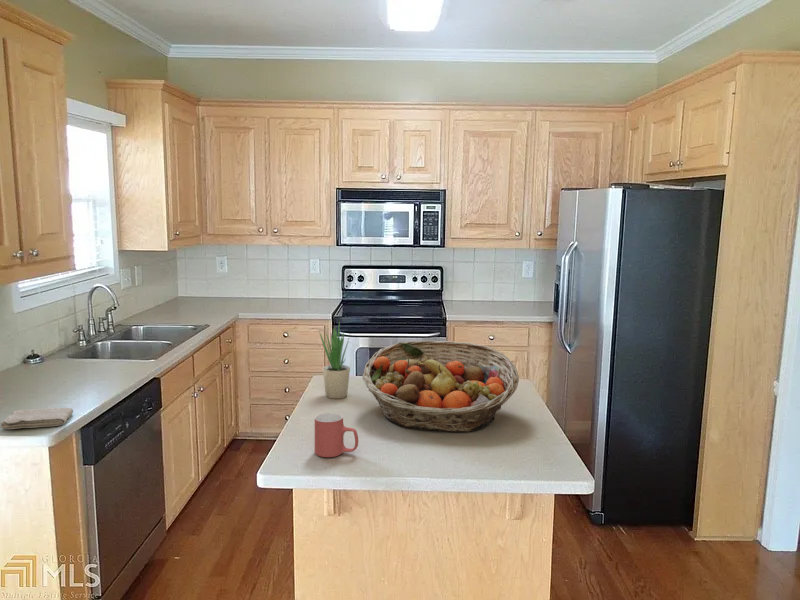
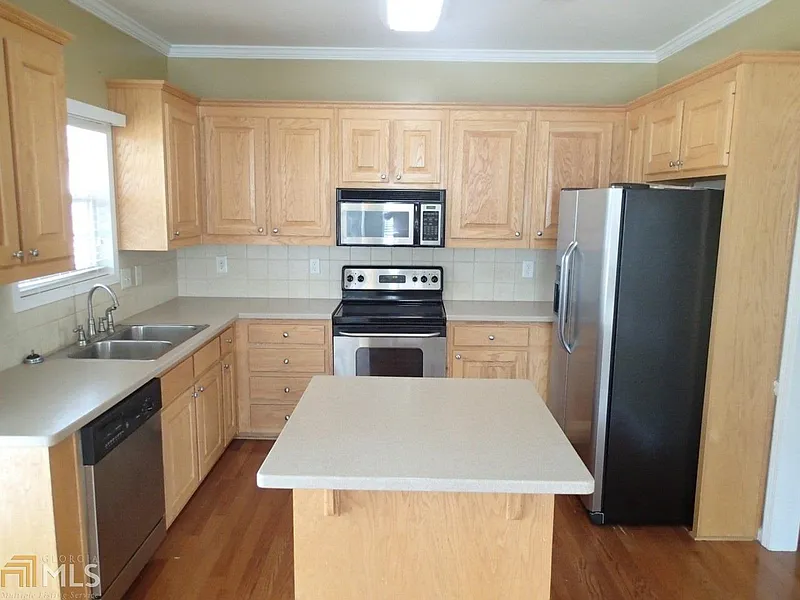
- mug (336, 435)
- fruit basket (439, 383)
- potted plant (334, 356)
- washcloth (38, 417)
